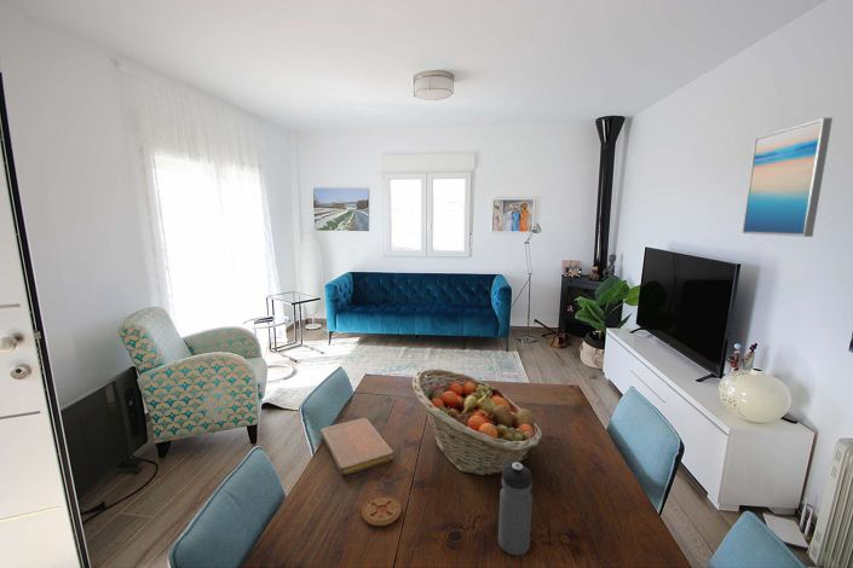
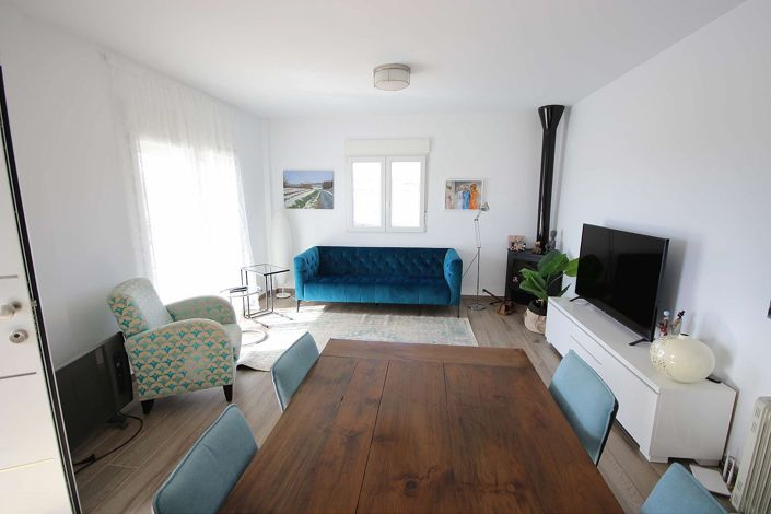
- fruit basket (473, 413)
- notebook (355, 444)
- water bottle (515, 504)
- wall art (780, 182)
- coaster (381, 510)
